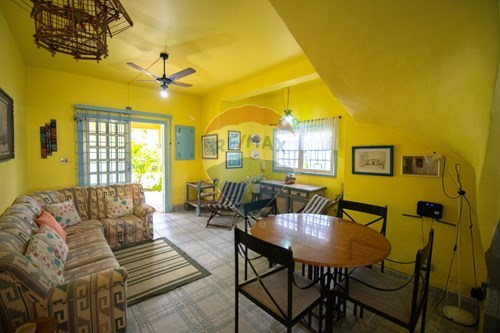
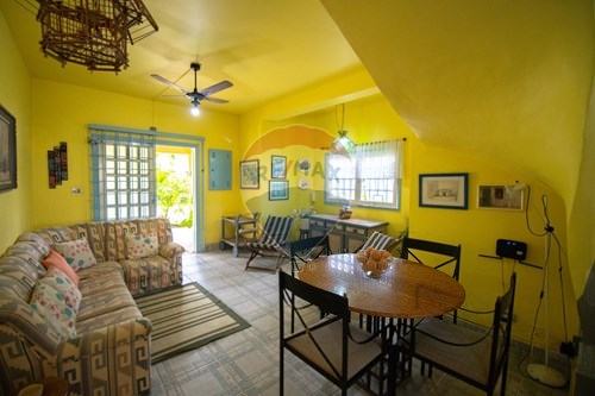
+ fruit basket (374, 262)
